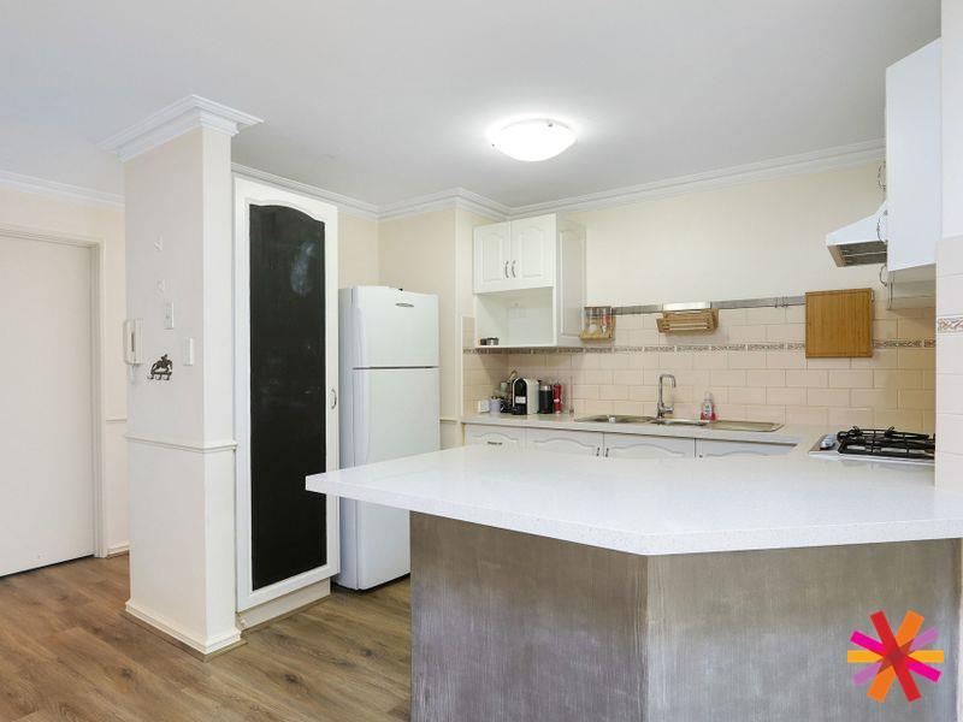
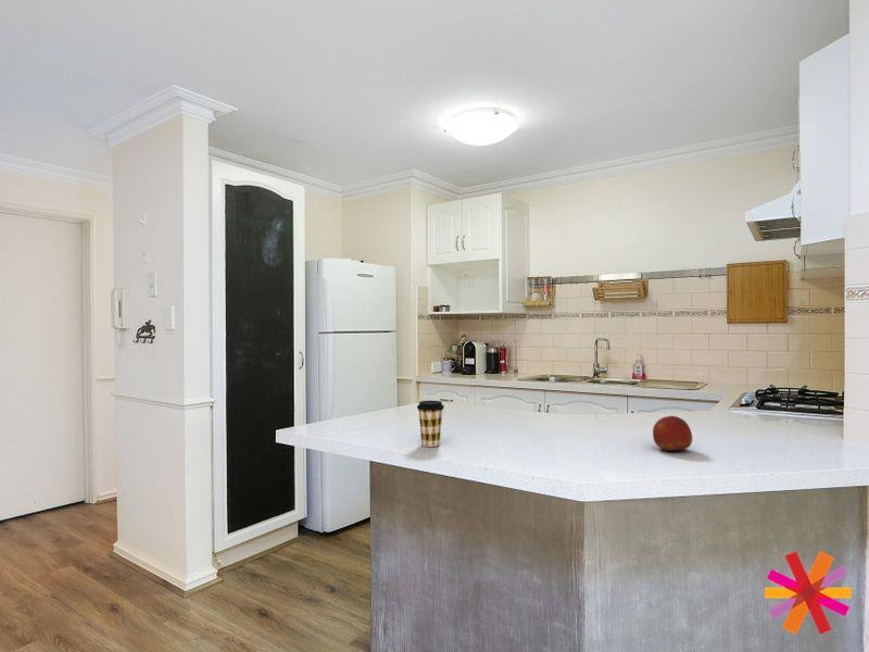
+ fruit (671, 432)
+ coffee cup (430, 423)
